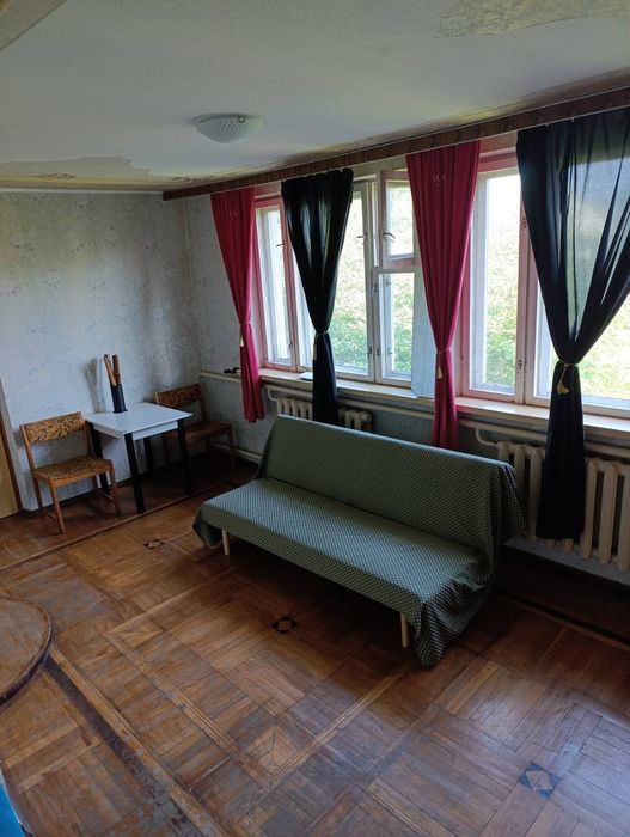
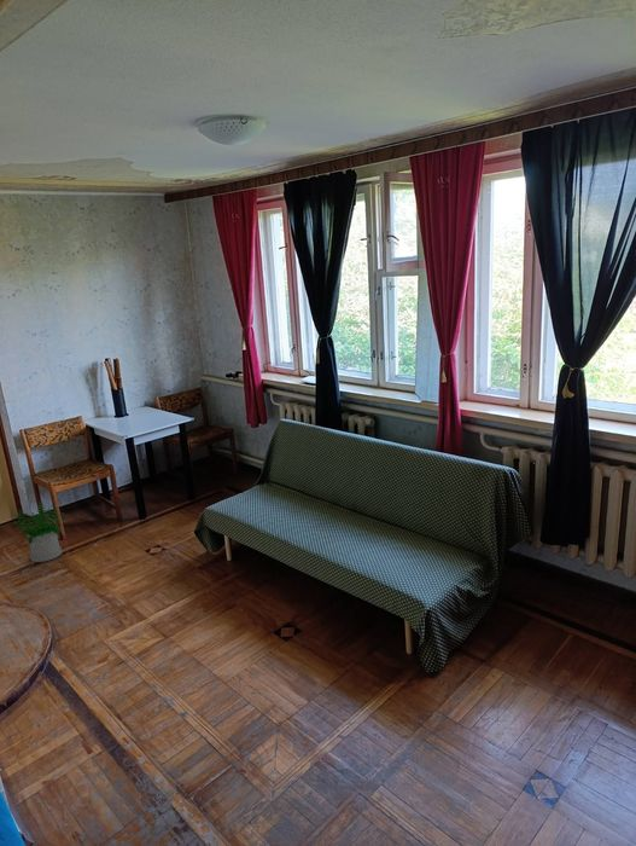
+ potted plant (42, 531)
